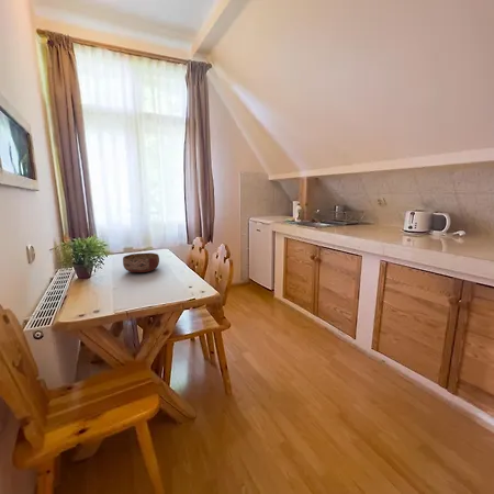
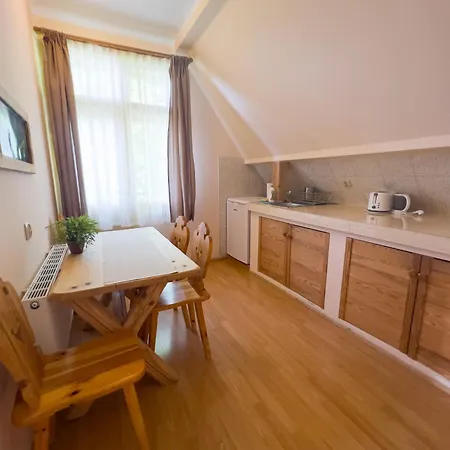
- bowl (142, 262)
